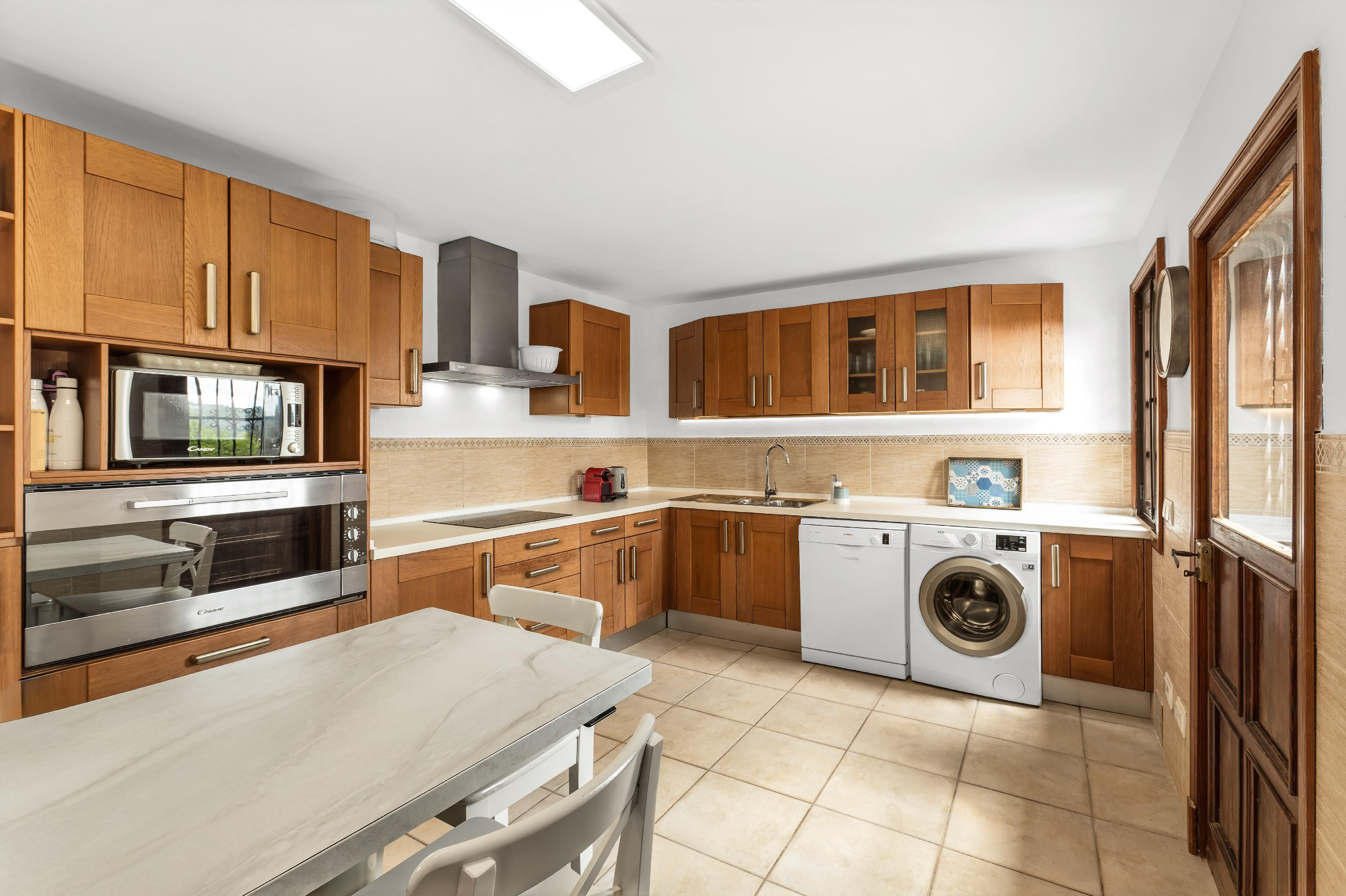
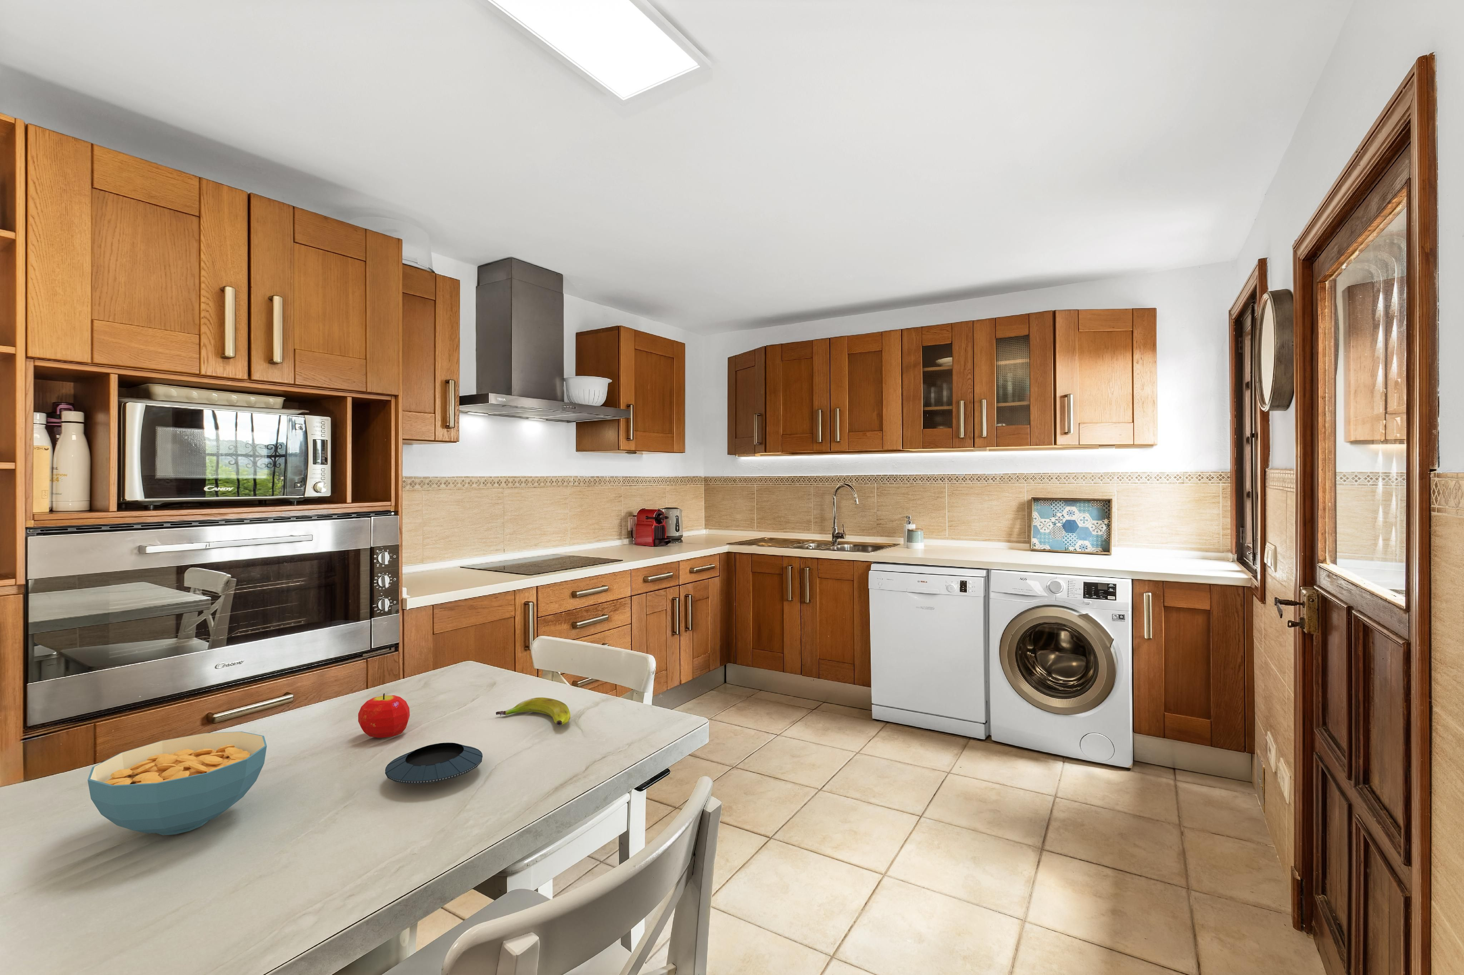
+ banana (543, 711)
+ saucer (435, 760)
+ cereal bowl (183, 790)
+ fruit (385, 714)
